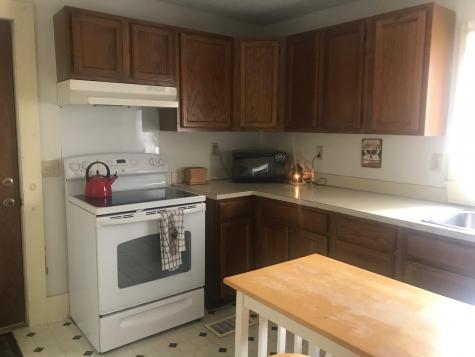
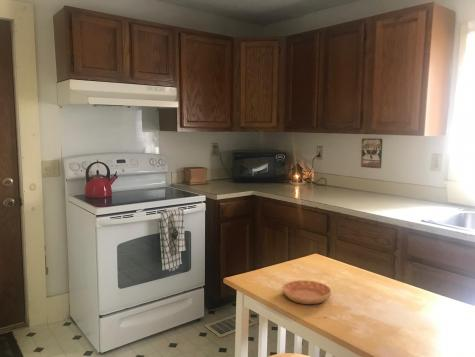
+ saucer (306, 292)
